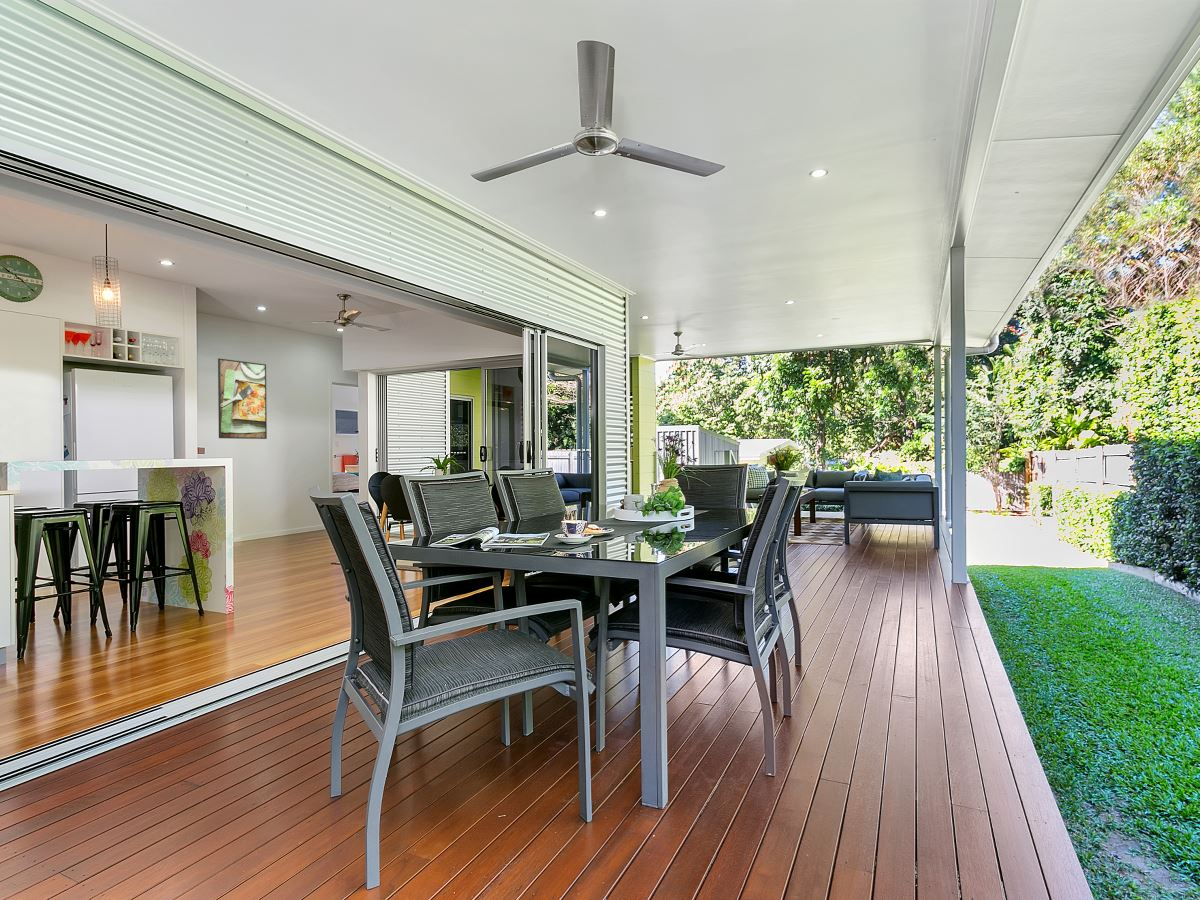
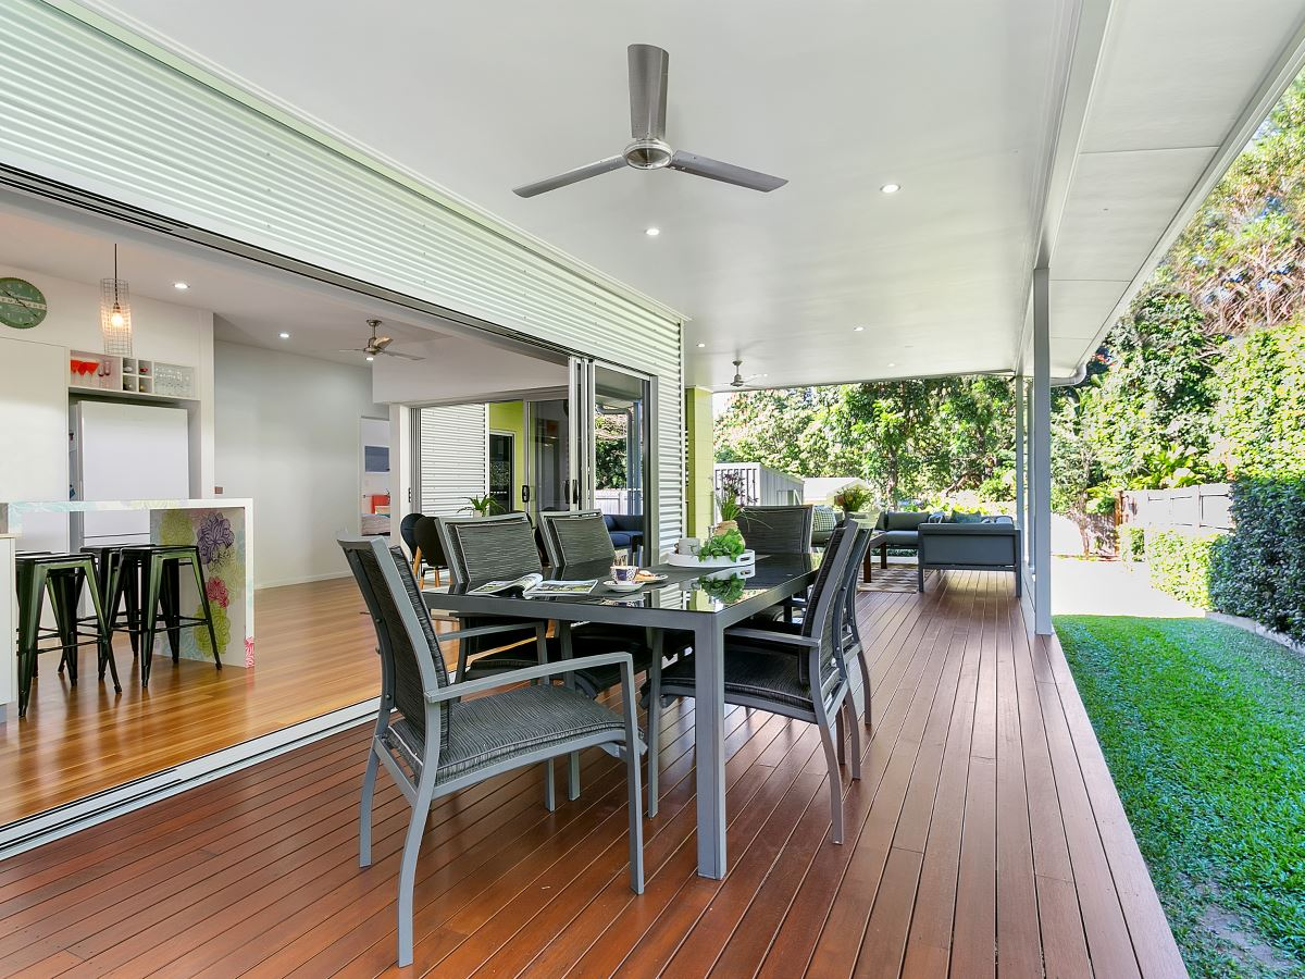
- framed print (243, 400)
